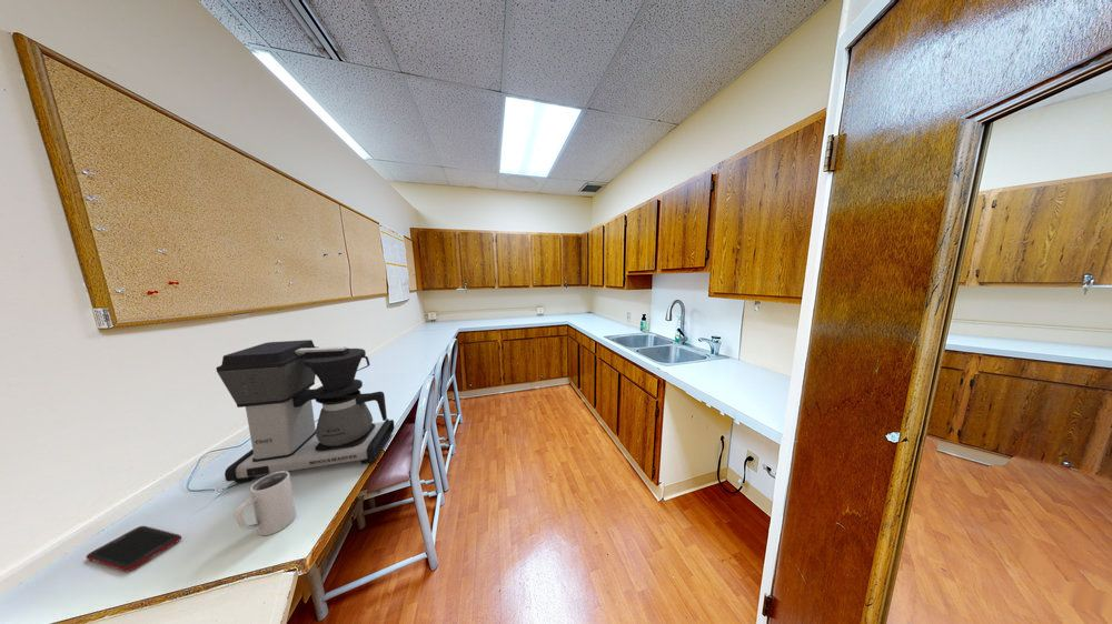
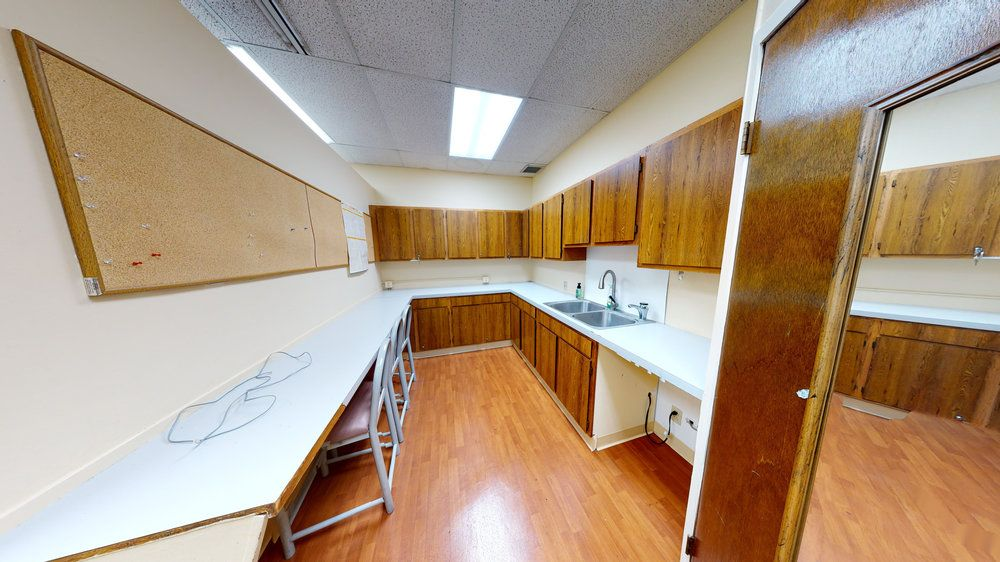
- cell phone (135, 546)
- coffee maker (317, 401)
- mug (266, 507)
